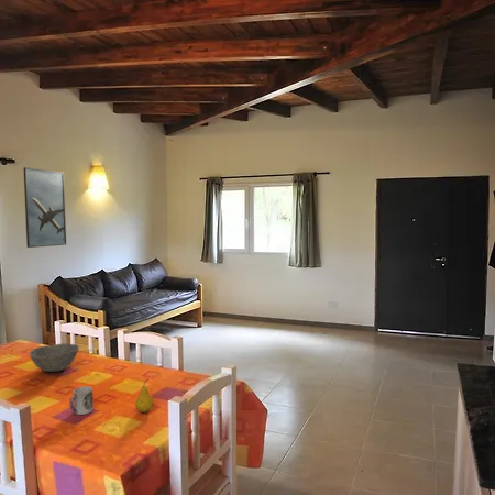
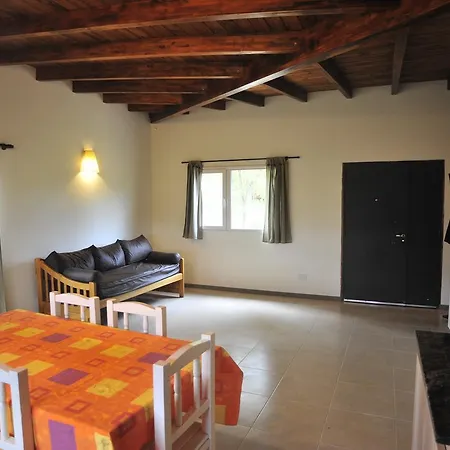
- fruit (144, 395)
- bowl (55, 359)
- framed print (45, 208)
- cup (80, 402)
